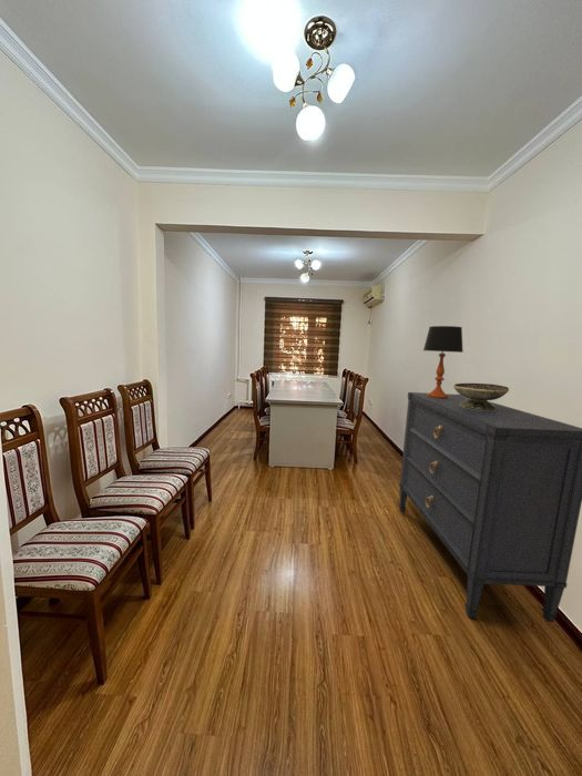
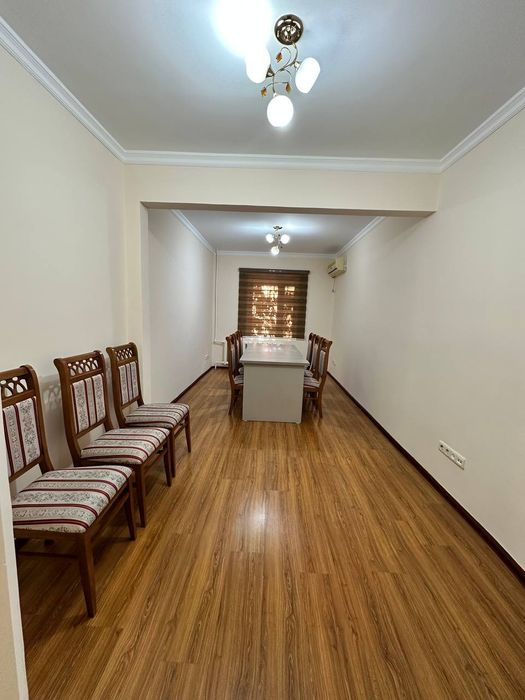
- table lamp (441, 361)
- decorative bowl (479, 396)
- dresser (466, 481)
